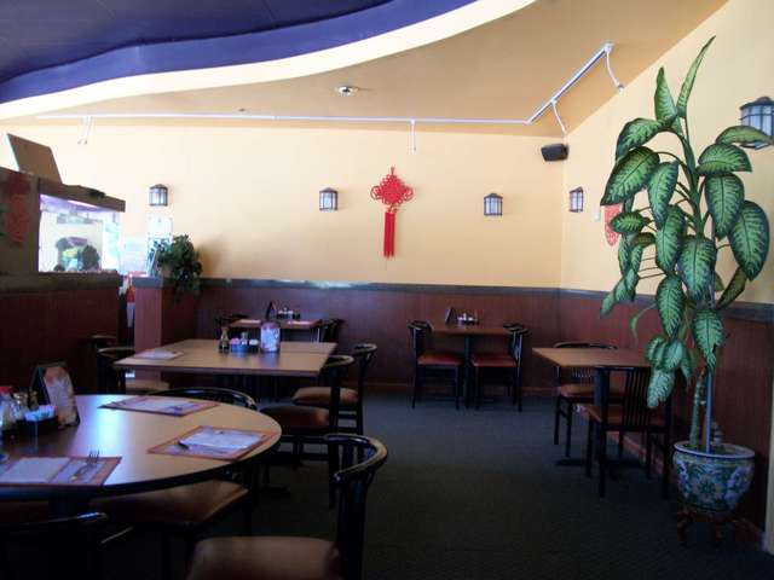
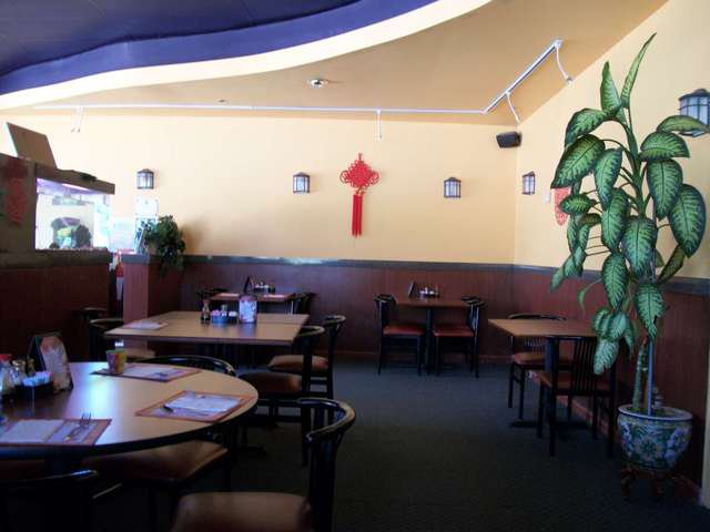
+ cup (115, 362)
